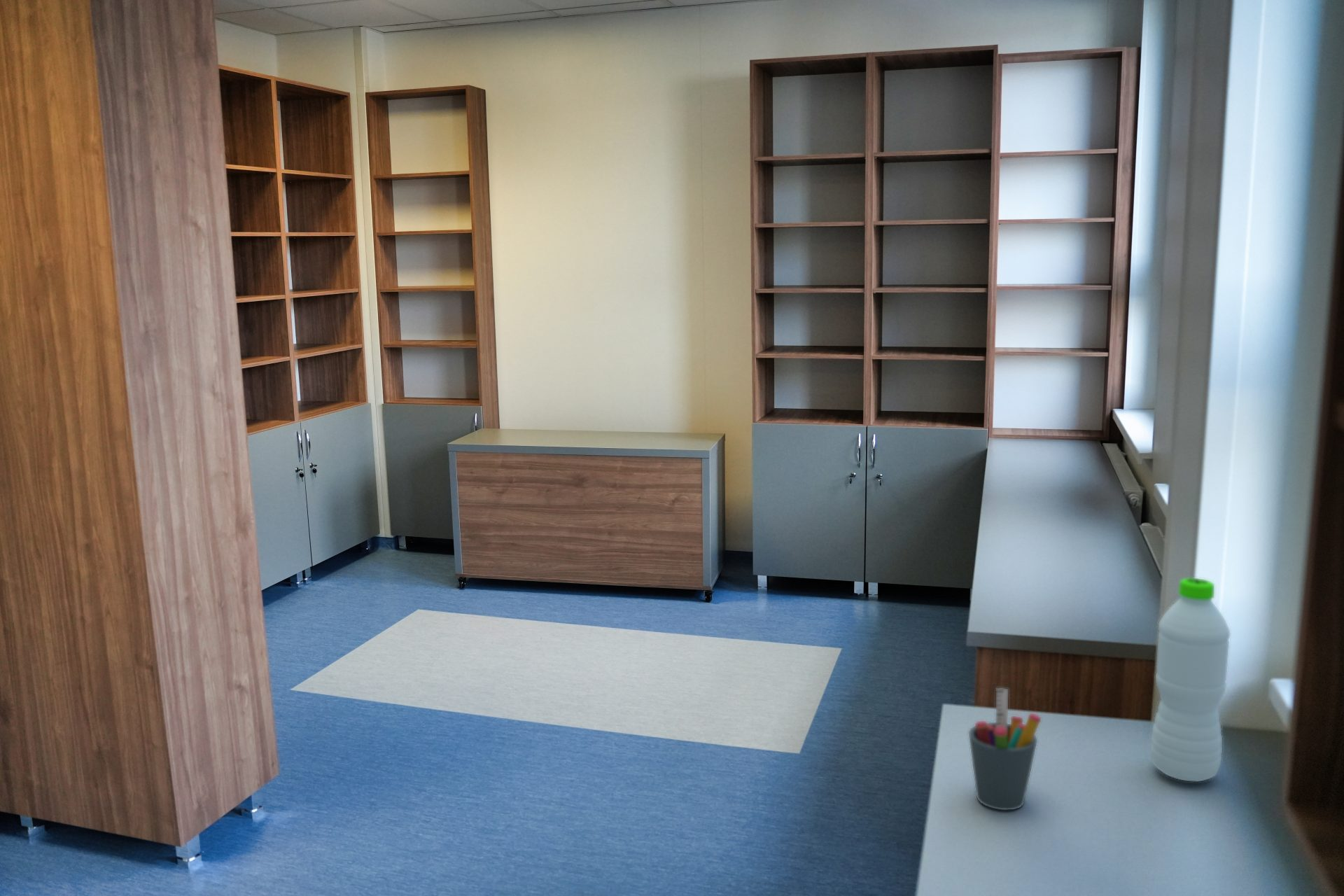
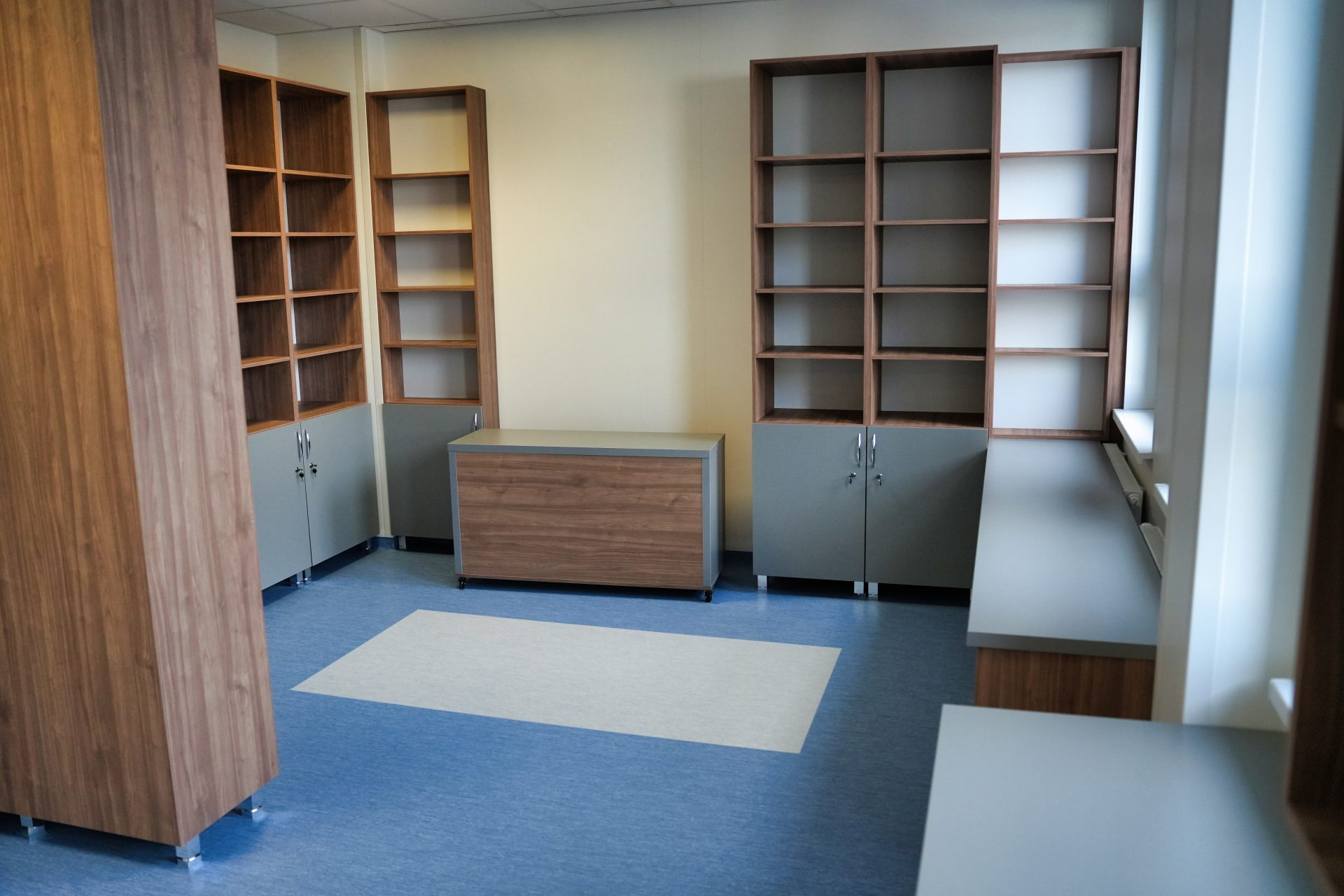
- pen holder (1003, 750)
- water bottle (1190, 678)
